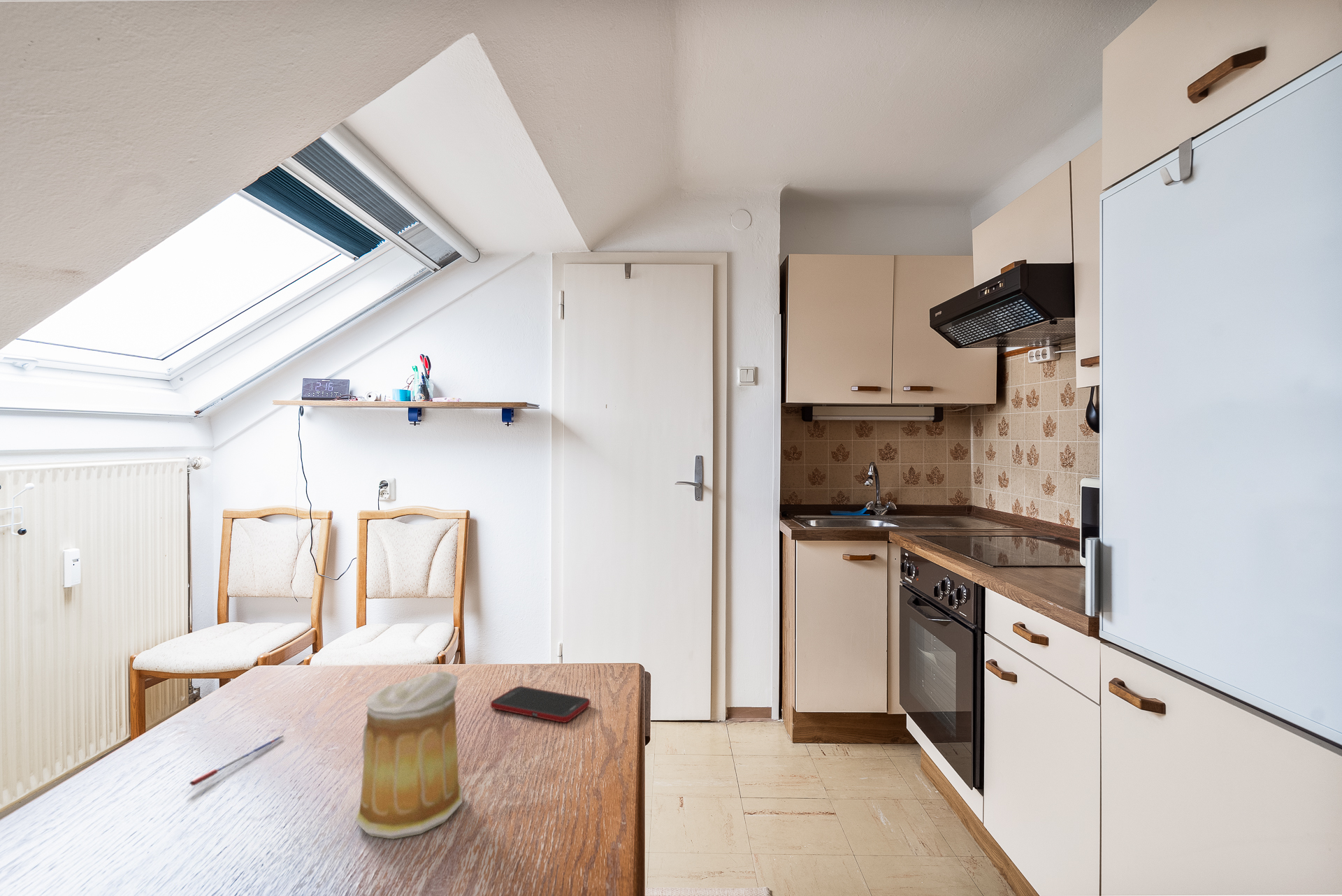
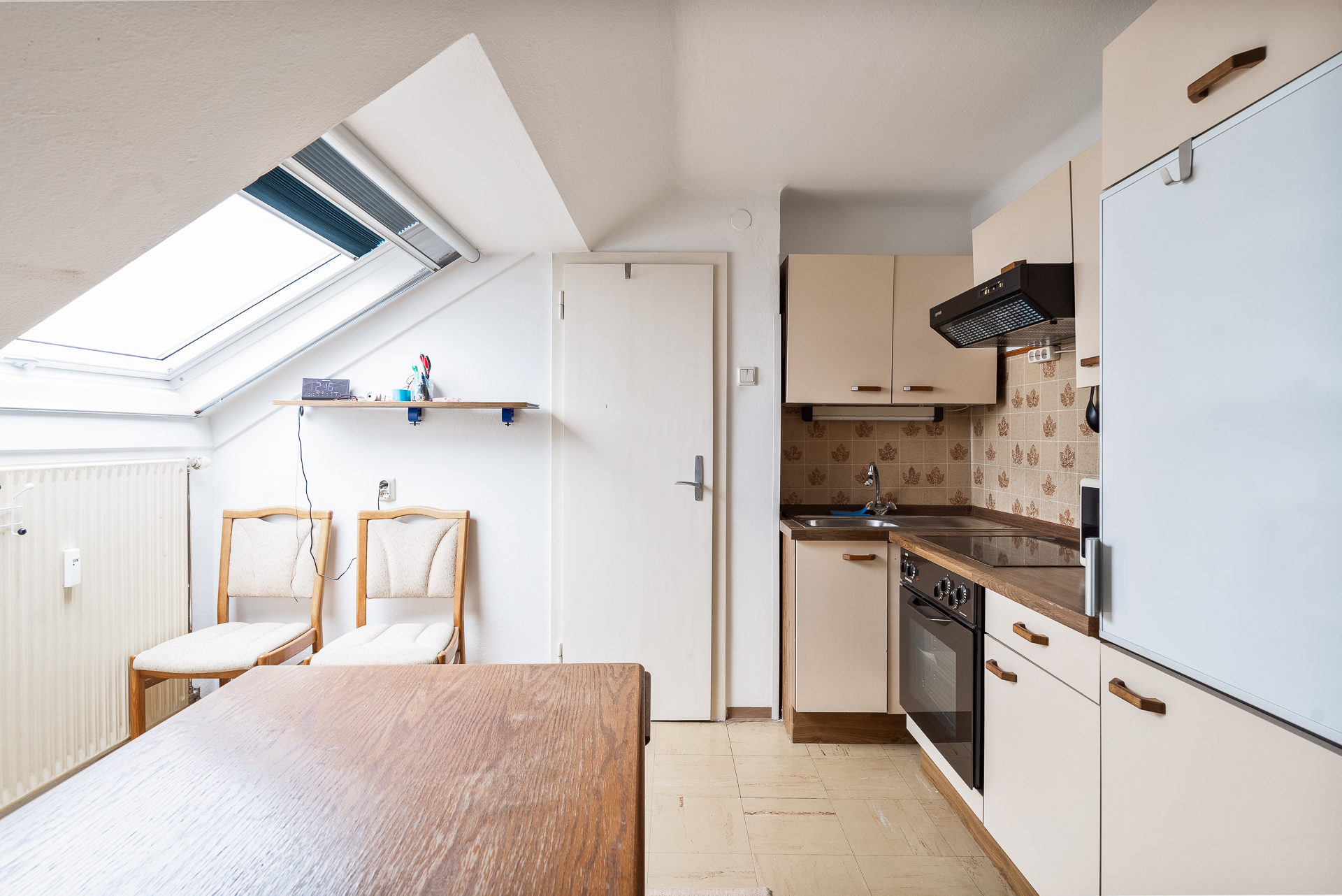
- mug (405, 742)
- cell phone (540, 703)
- pen (241, 756)
